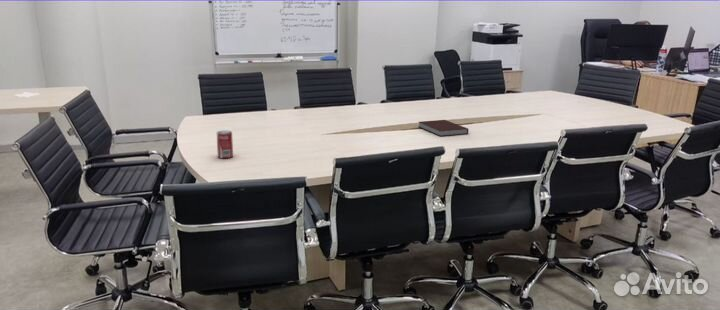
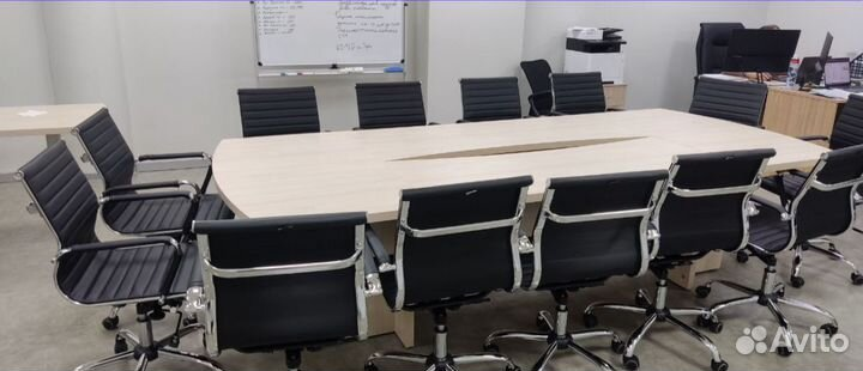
- beverage can (224, 144)
- notebook (442, 127)
